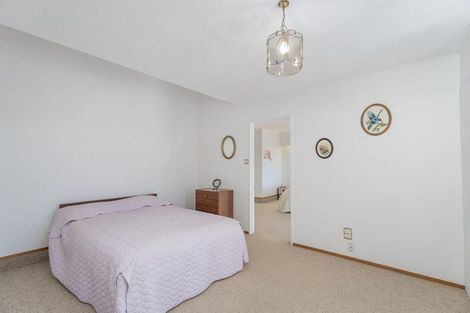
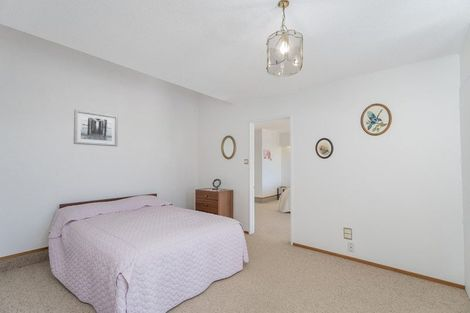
+ wall art (97, 129)
